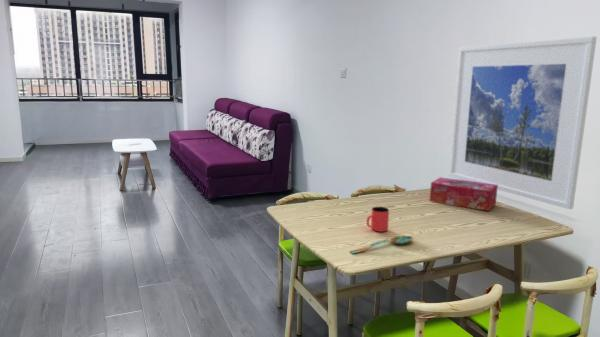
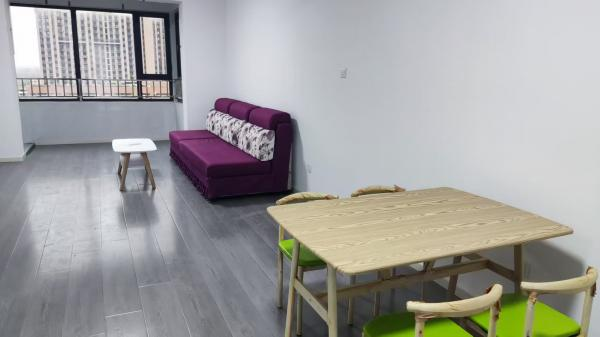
- spoon (382, 242)
- cup (376, 219)
- tissue box (463, 193)
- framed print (509, 119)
